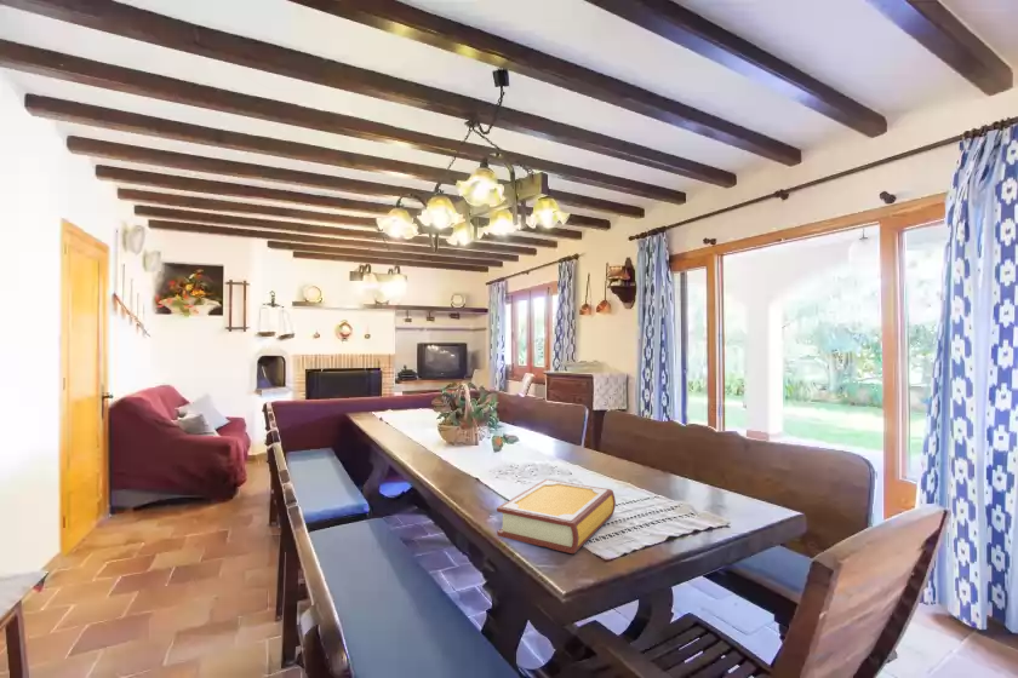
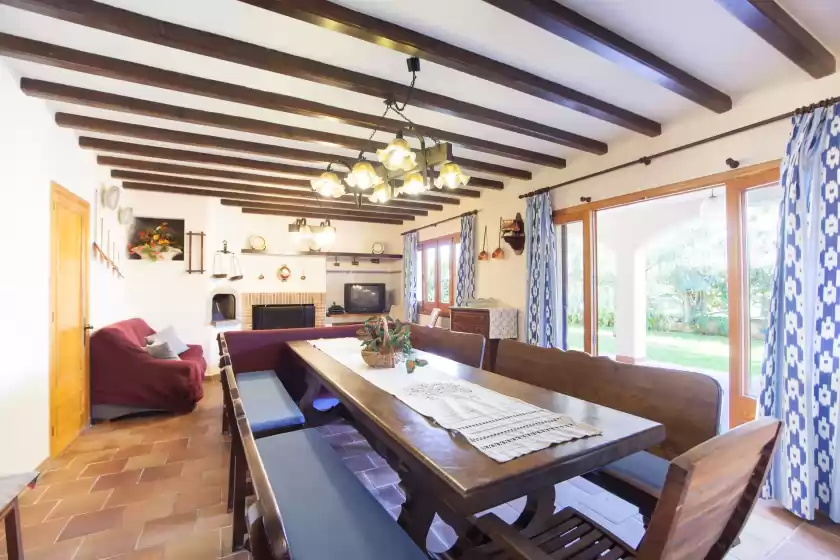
- book (559, 511)
